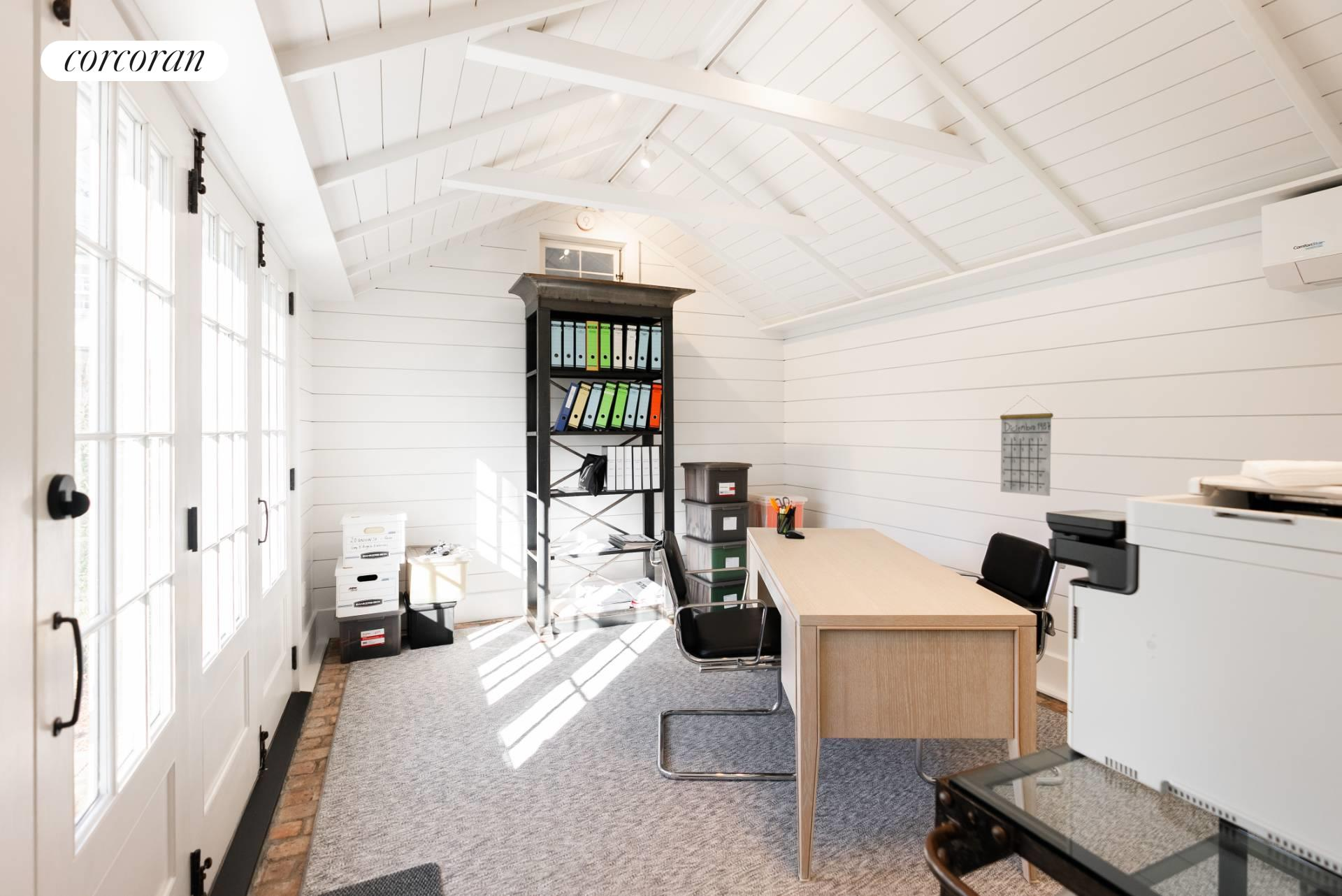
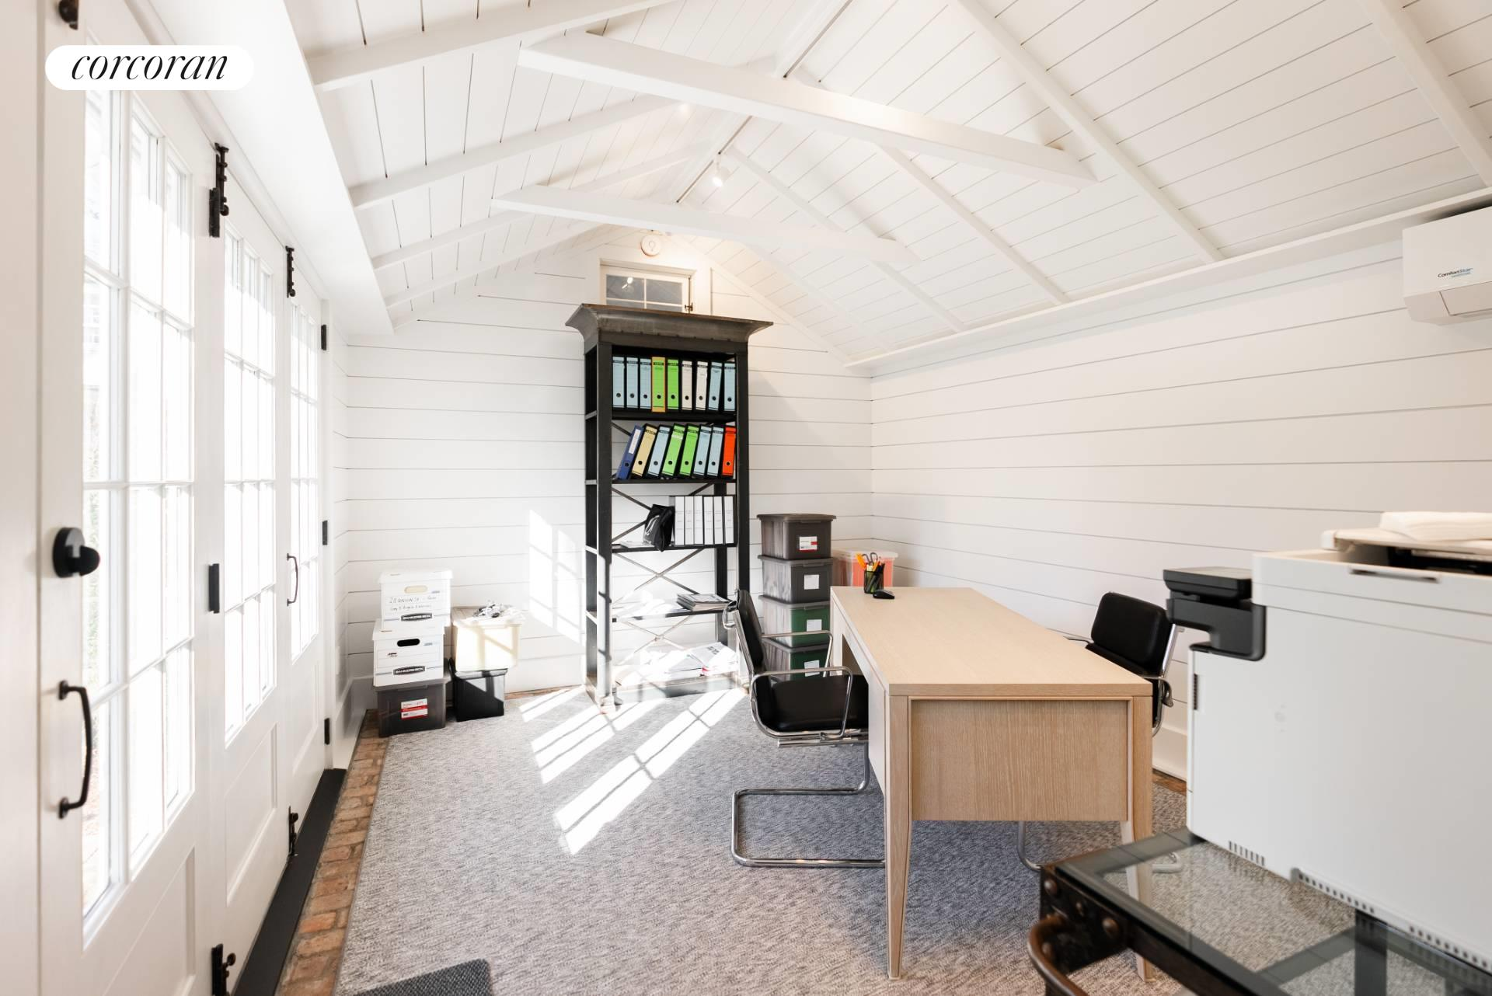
- calendar (1025, 445)
